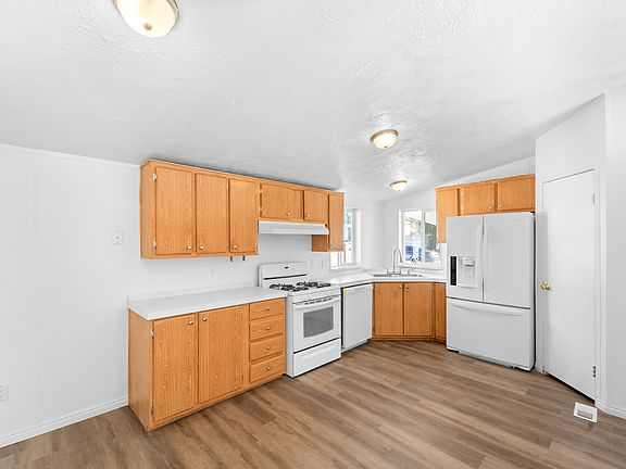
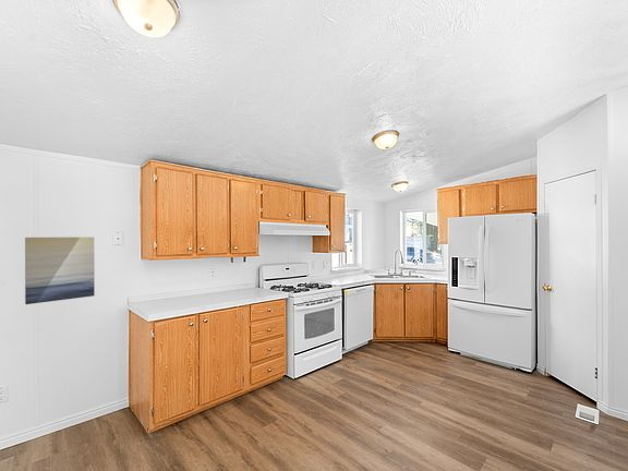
+ wall art (61, 268)
